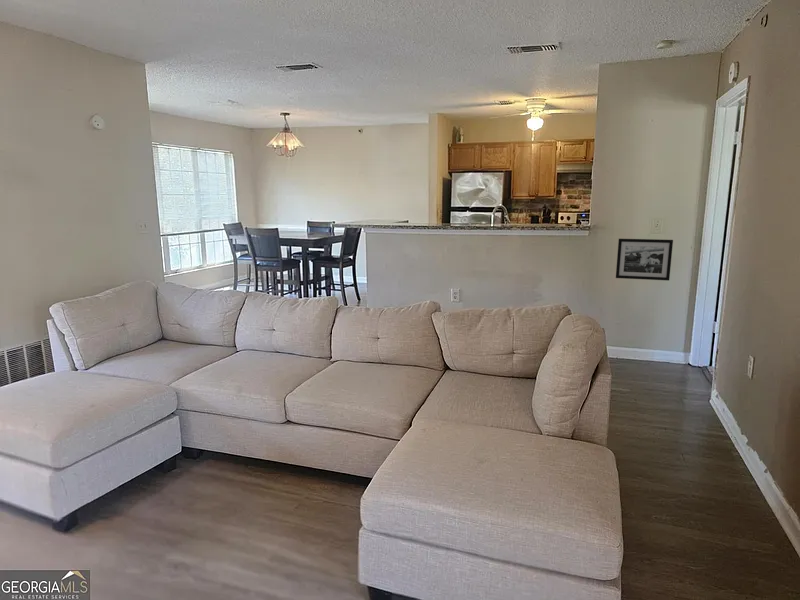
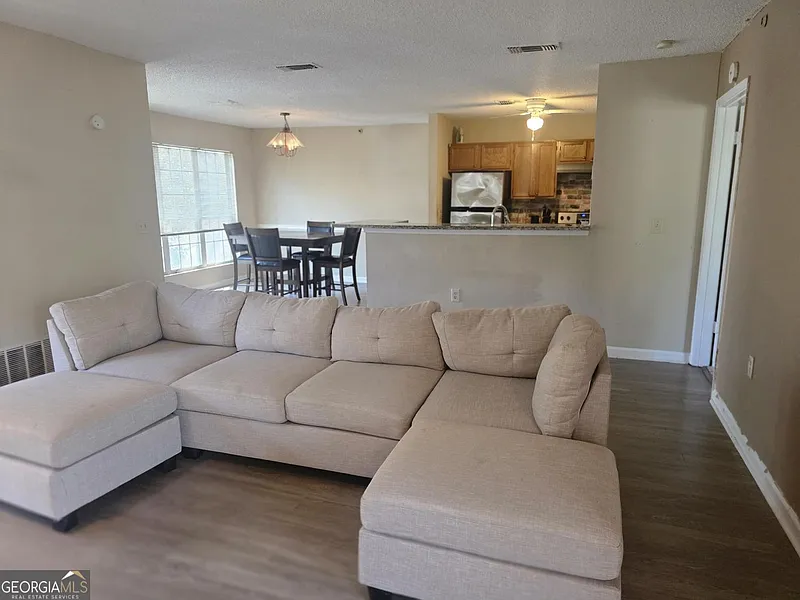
- picture frame (643, 259)
